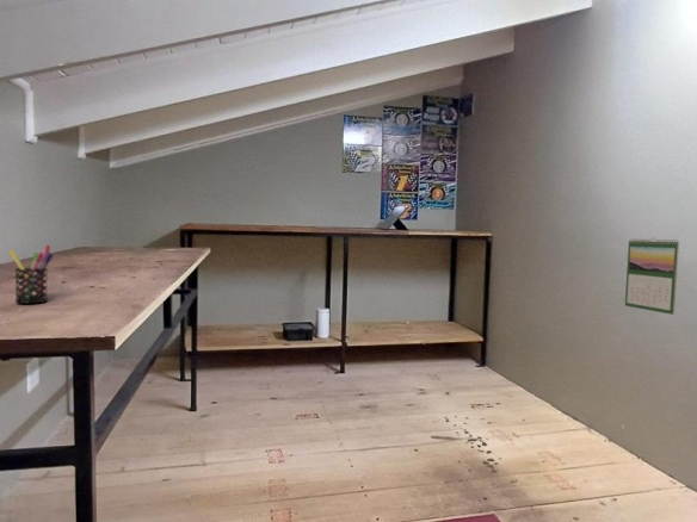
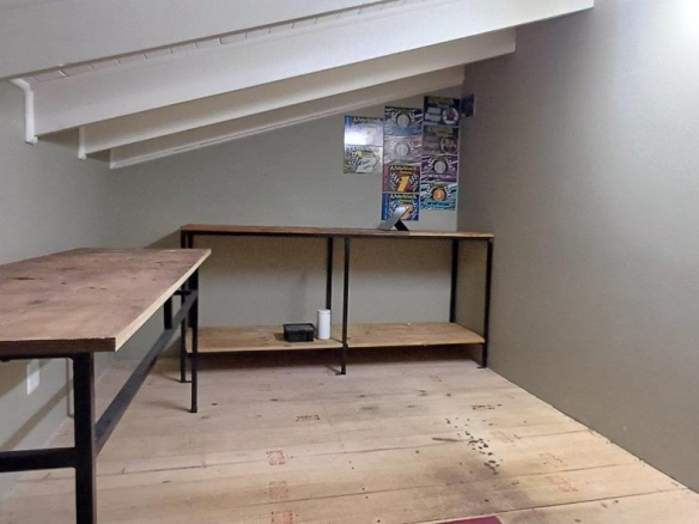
- pen holder (33, 273)
- calendar (650, 274)
